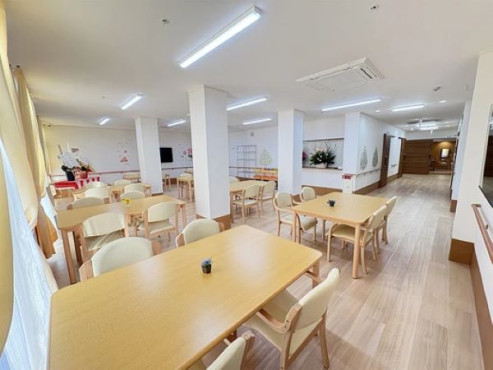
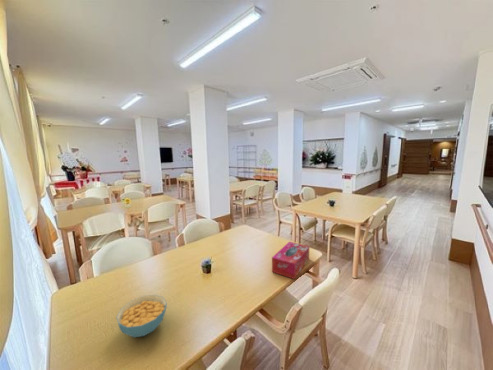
+ cereal bowl (143, 319)
+ tissue box (291, 258)
